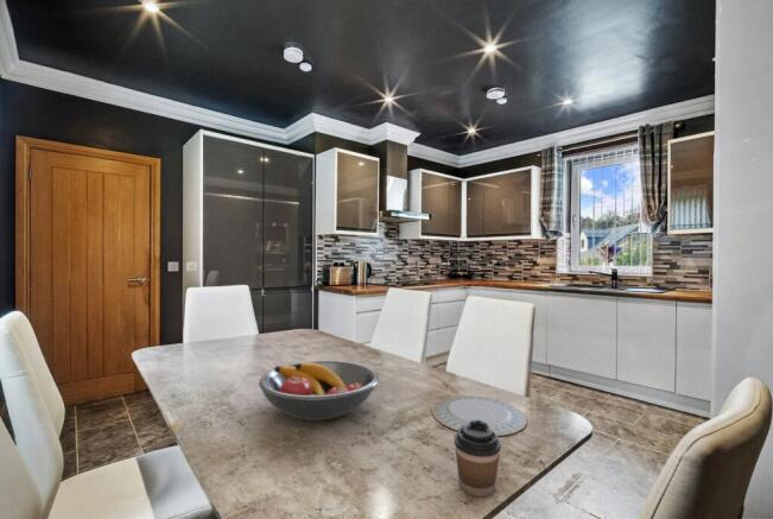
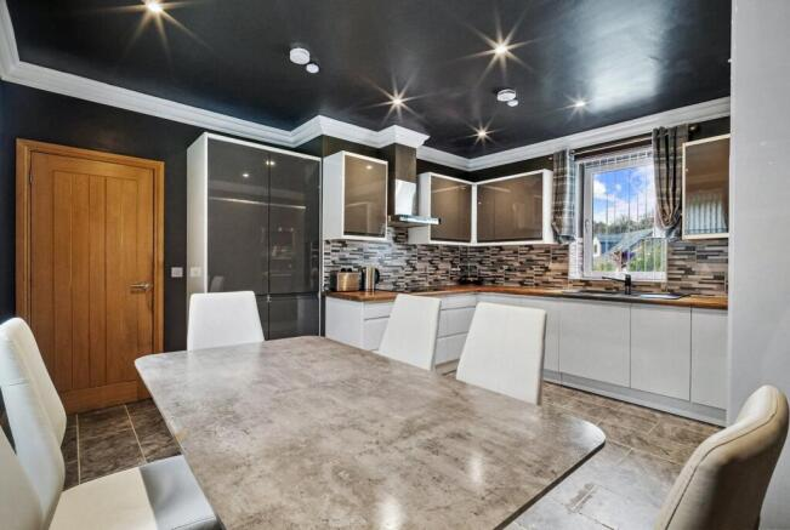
- chinaware (477, 411)
- coffee cup (476, 456)
- fruit bowl (319, 388)
